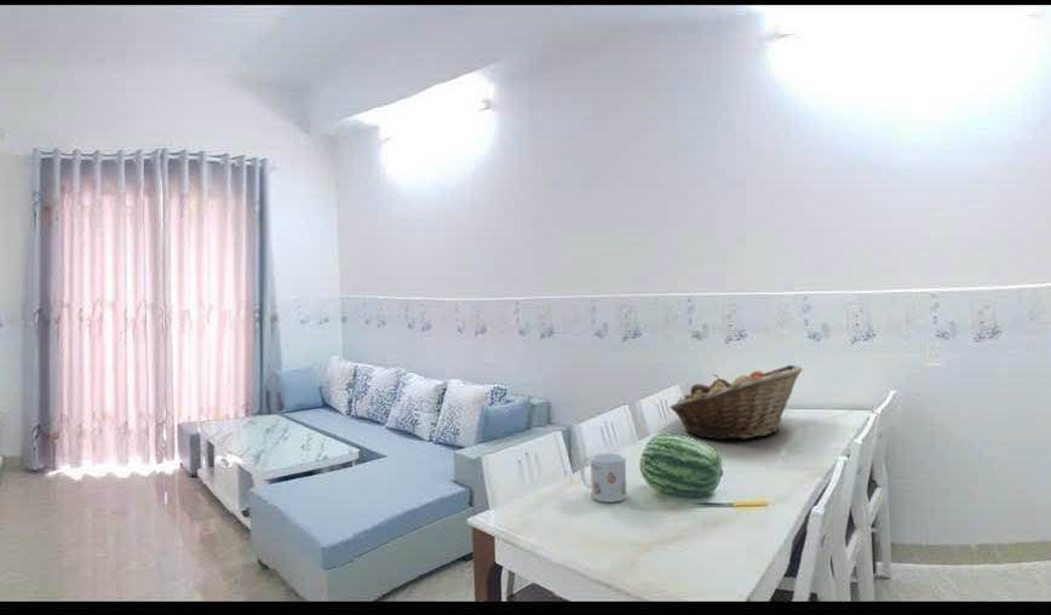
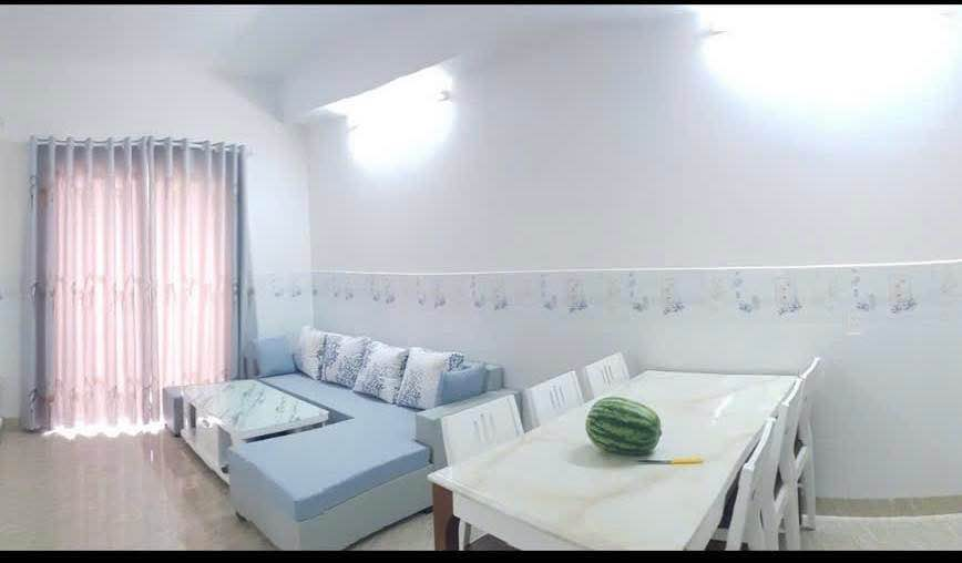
- fruit basket (736, 397)
- mug (601, 475)
